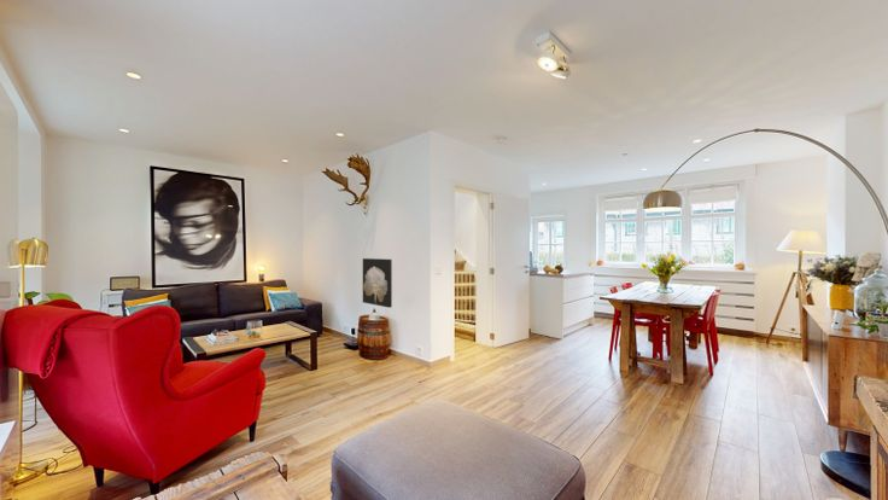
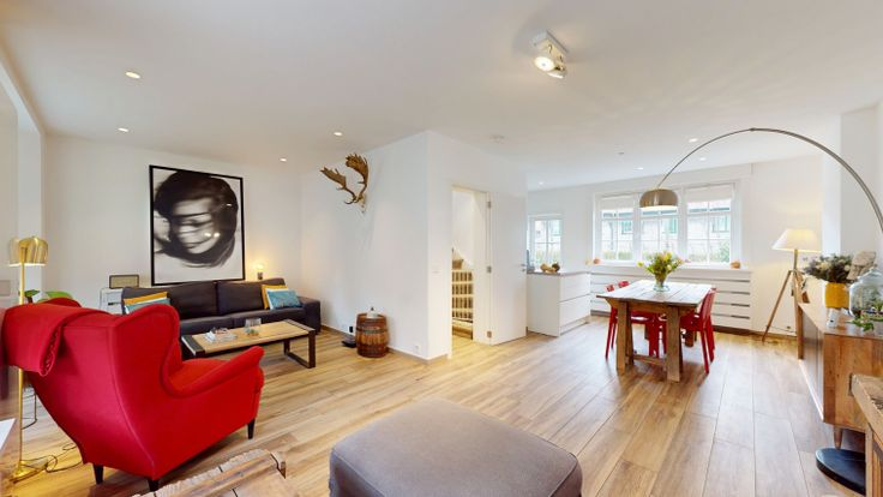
- wall art (376, 281)
